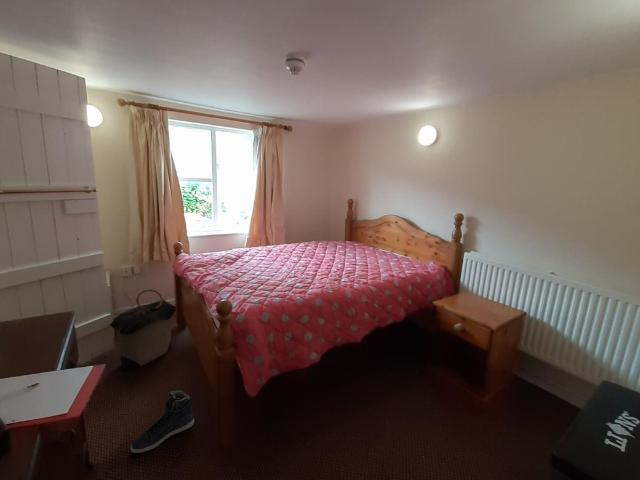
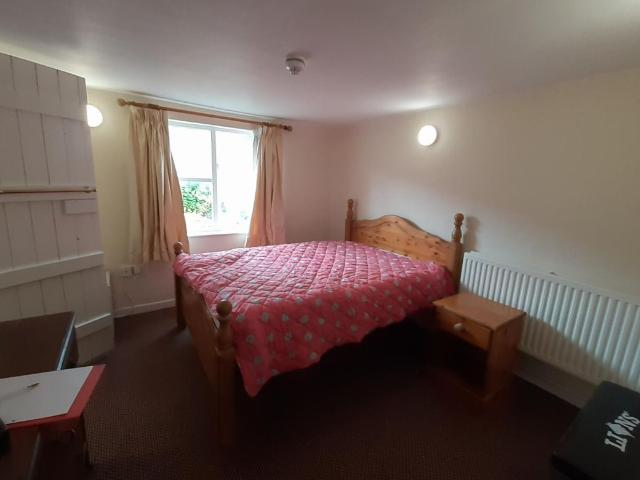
- laundry hamper (145, 326)
- sneaker (163, 417)
